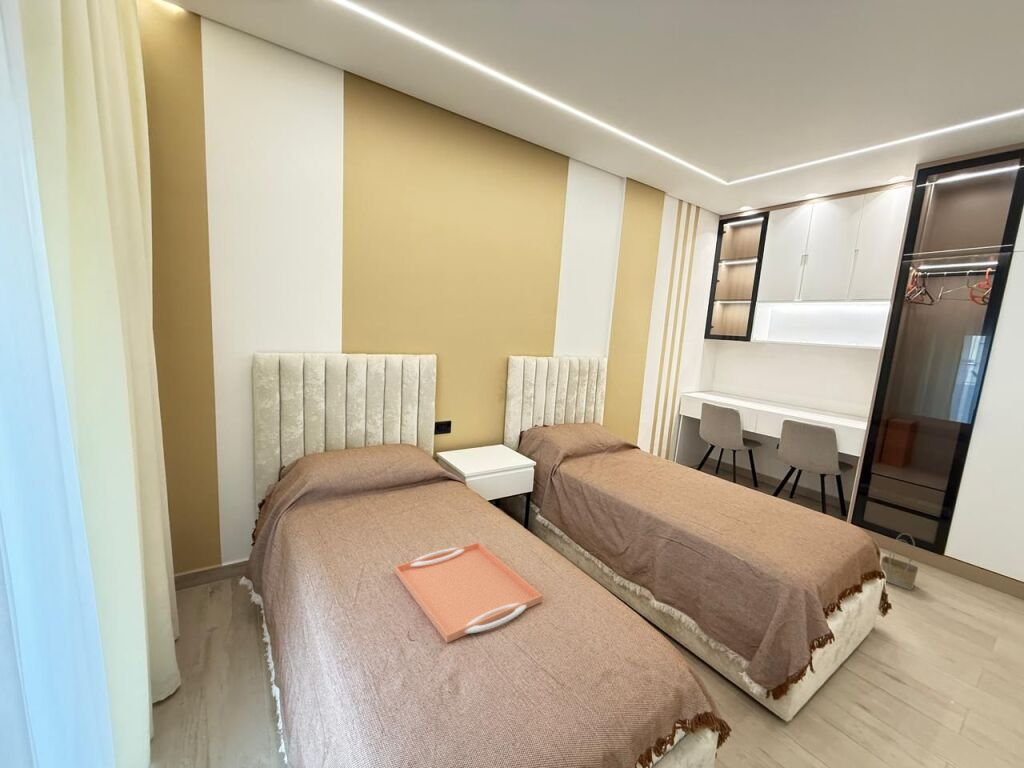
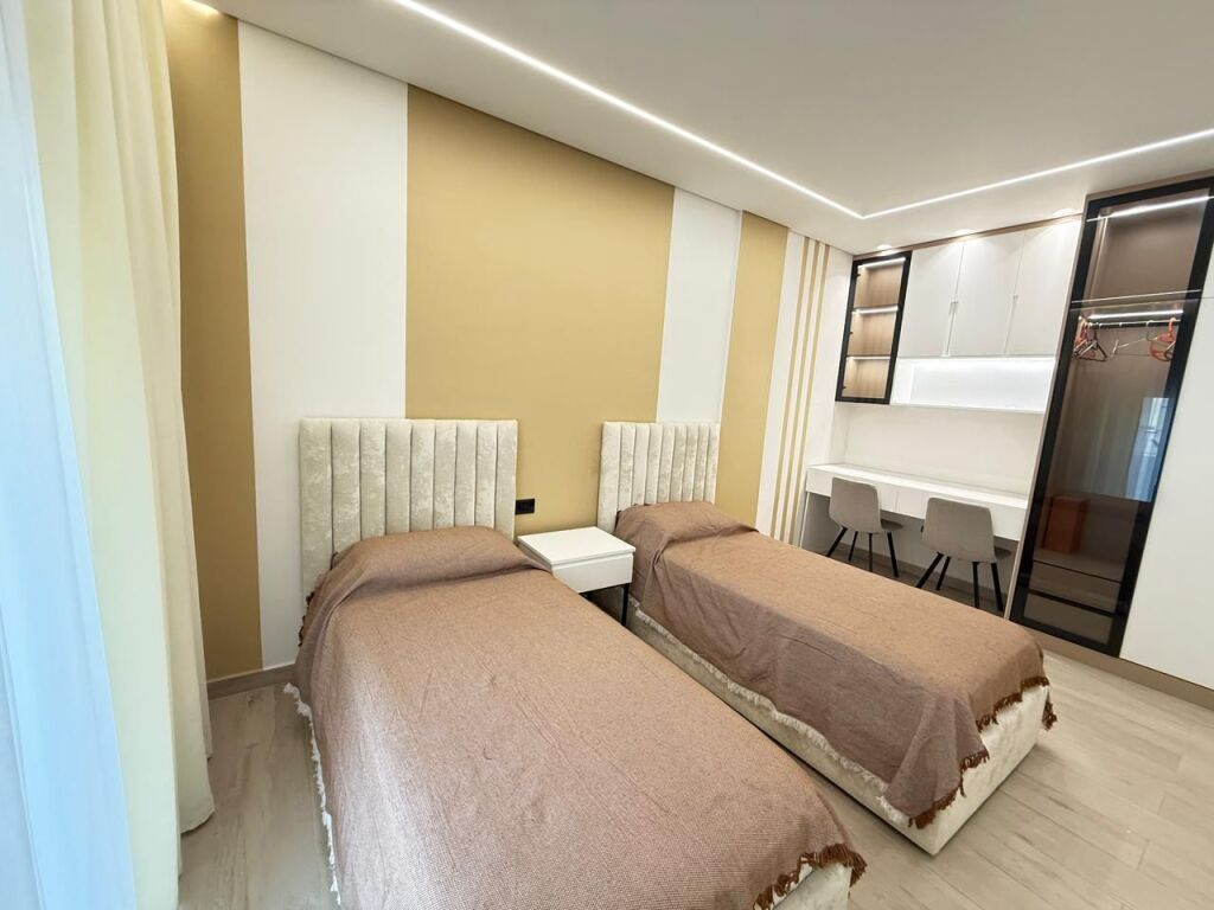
- basket (899, 560)
- serving tray (465, 583)
